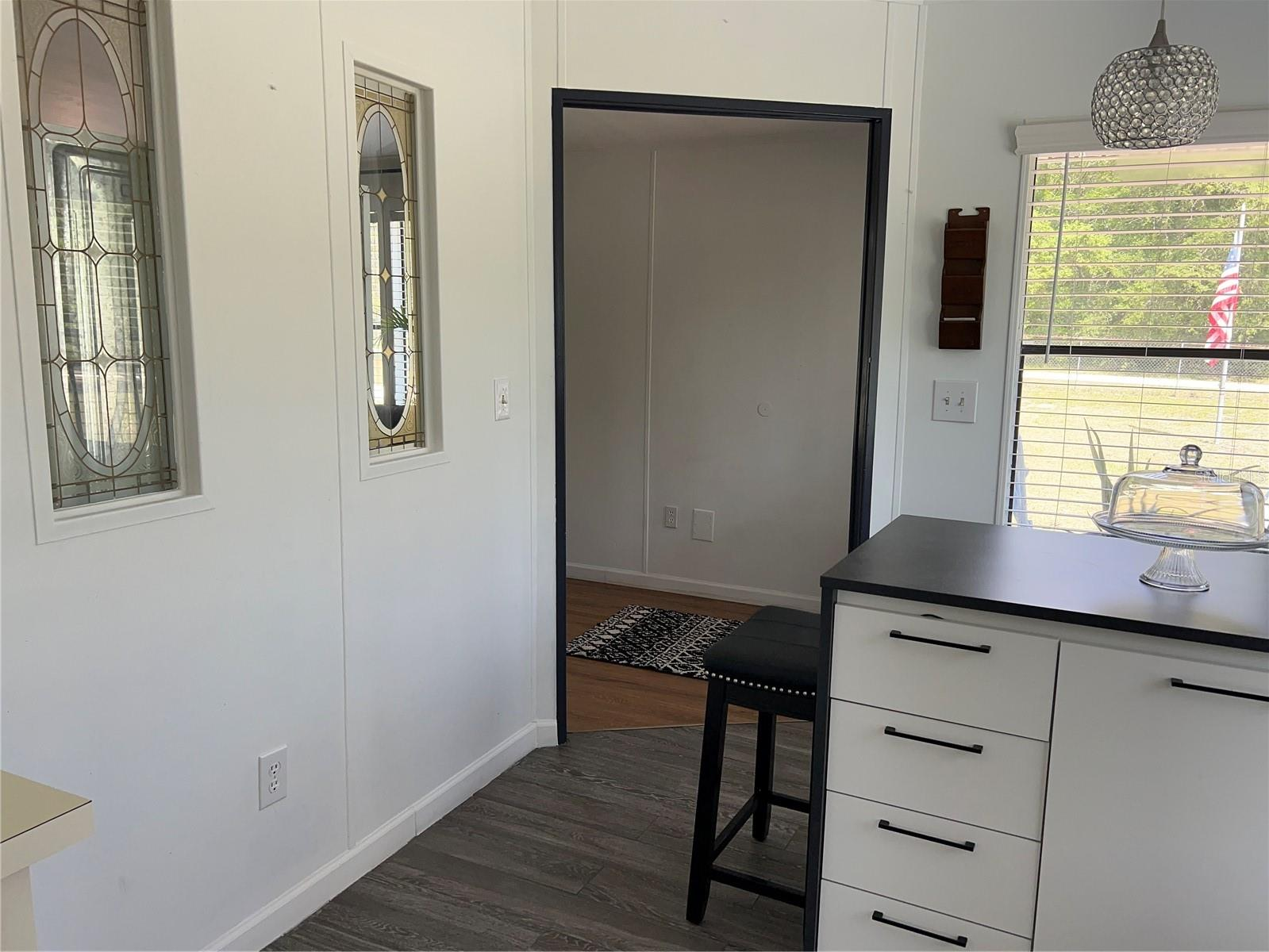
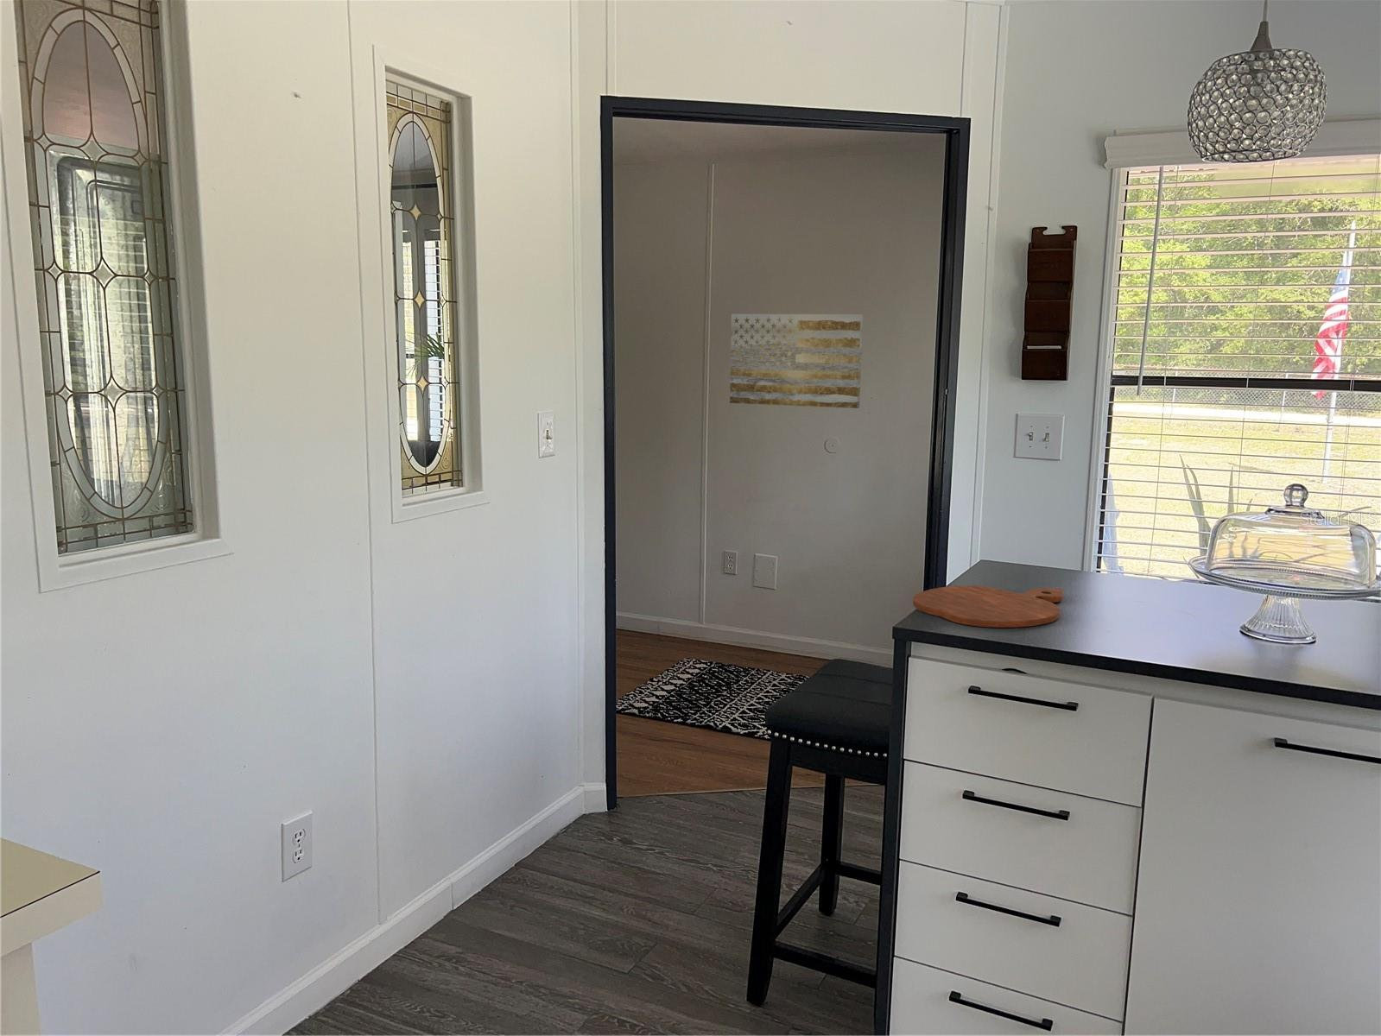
+ wall art (793, 360)
+ cutting board (1002, 602)
